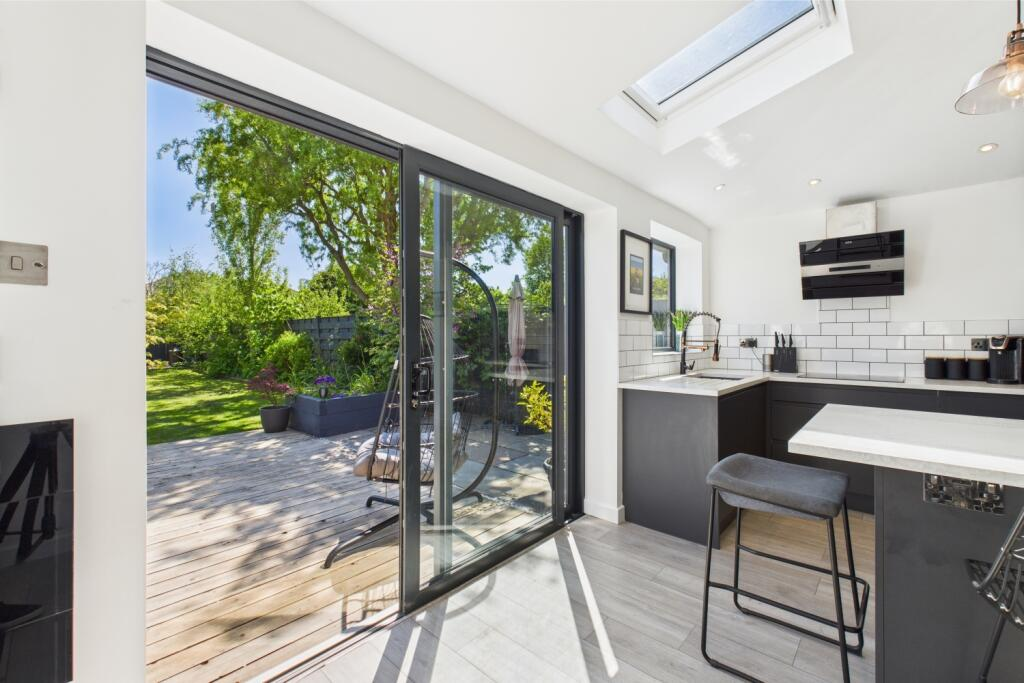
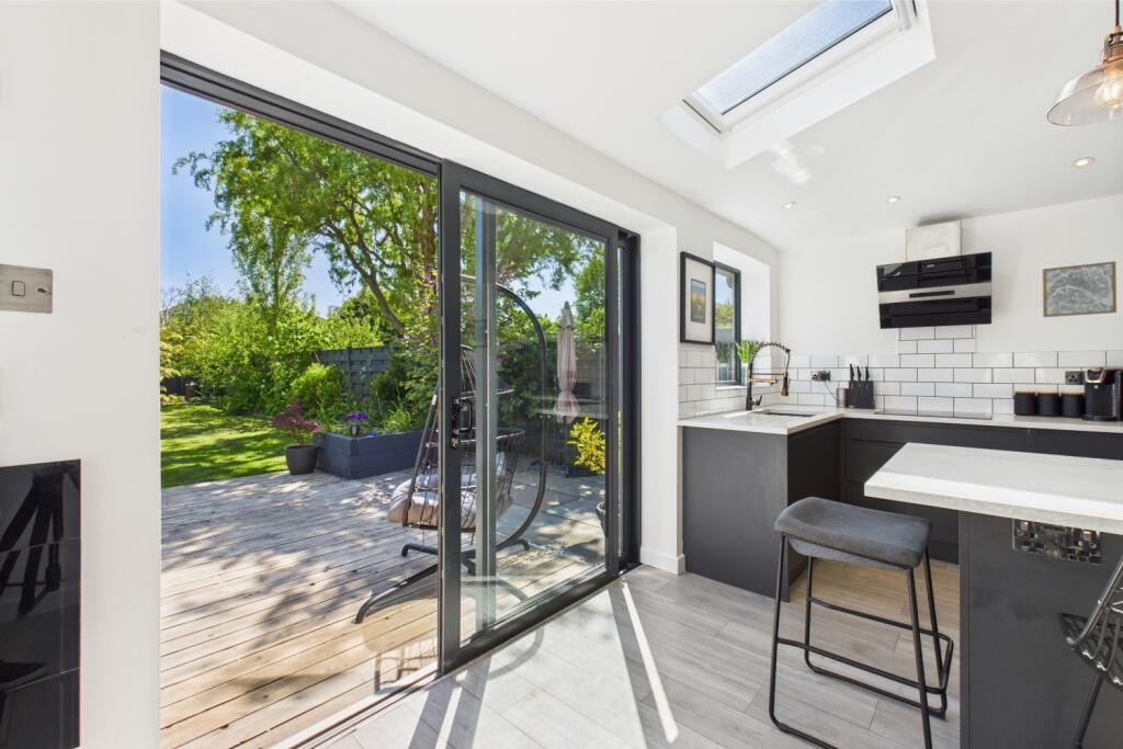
+ wall art (1078, 290)
